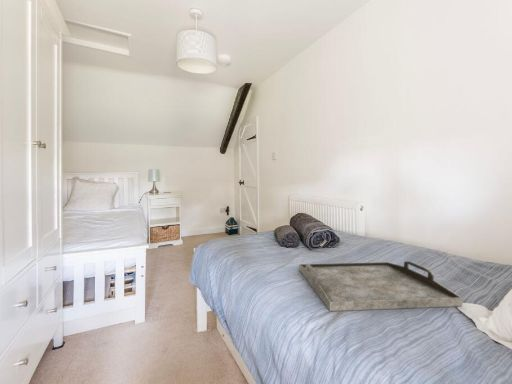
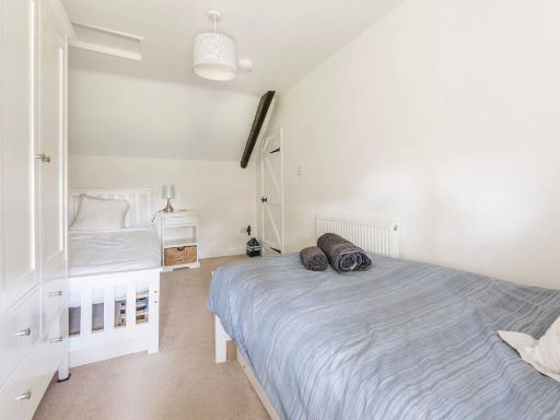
- serving tray (365, 275)
